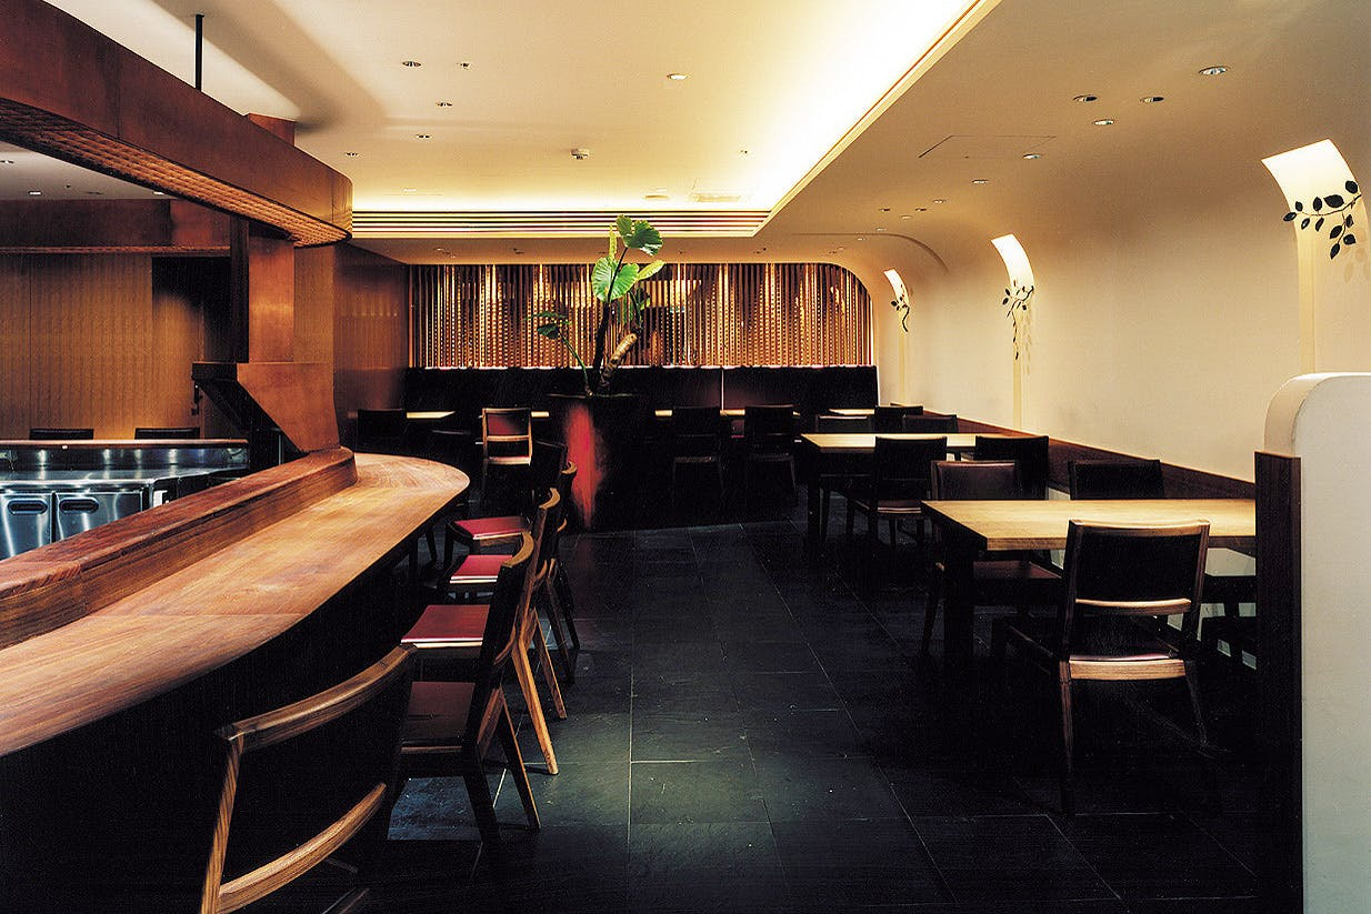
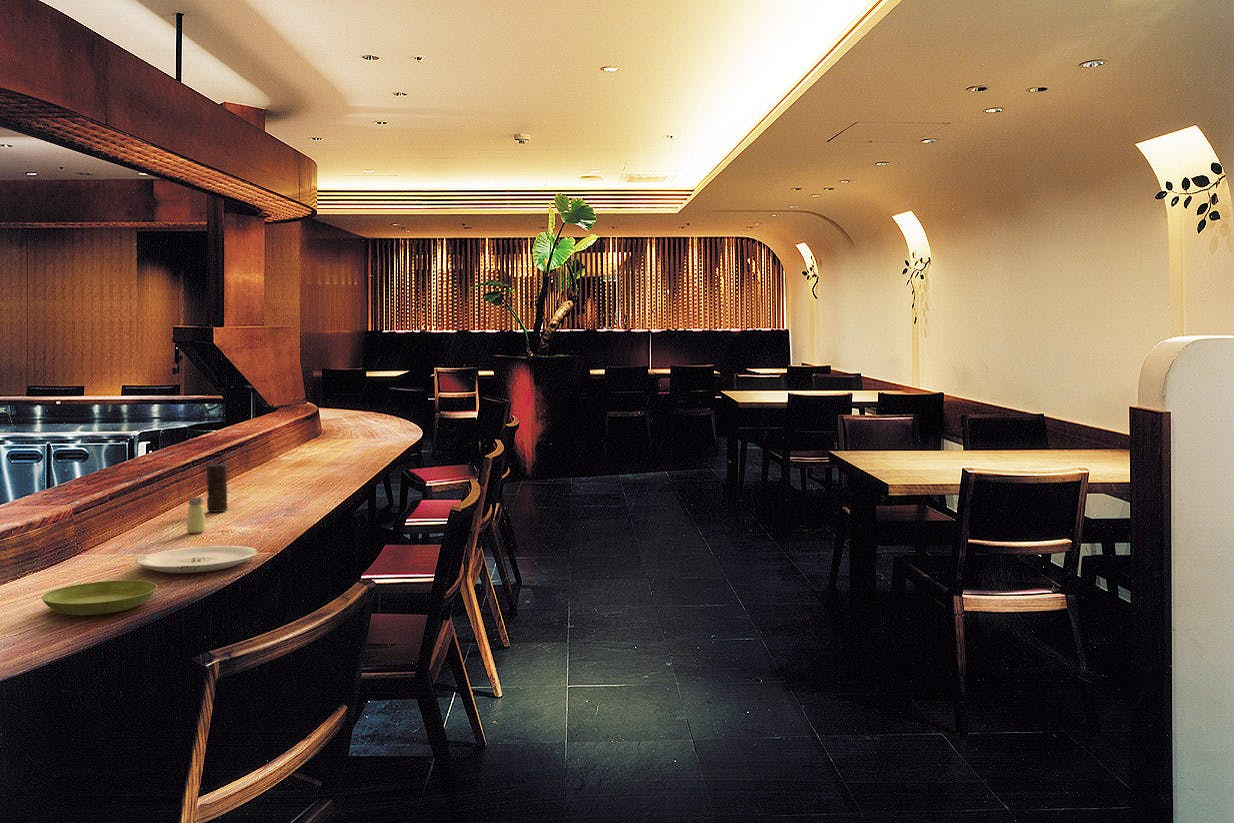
+ saltshaker (196, 514)
+ plate (198, 559)
+ saucer (101, 598)
+ candle (217, 487)
